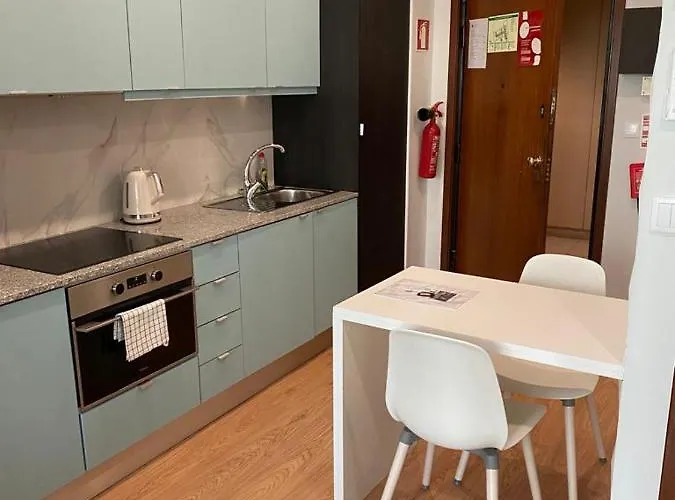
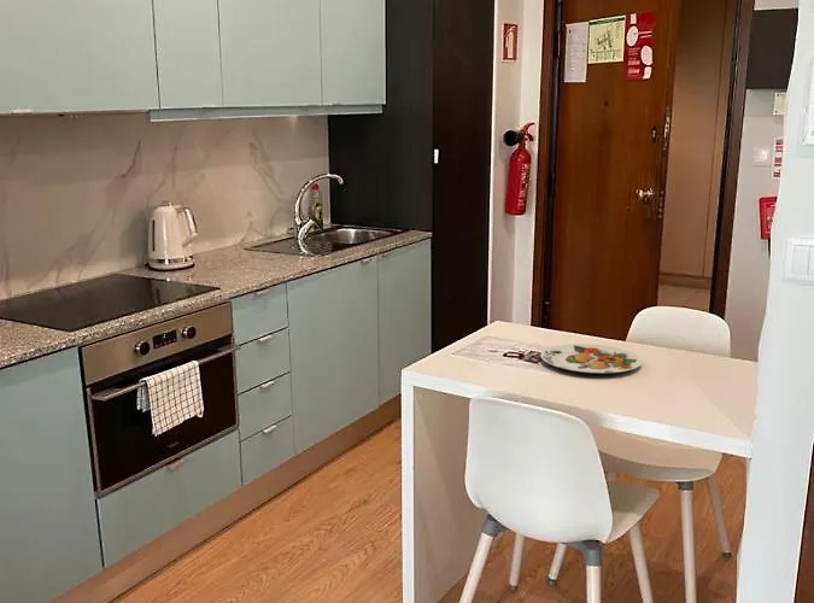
+ plate (590, 359)
